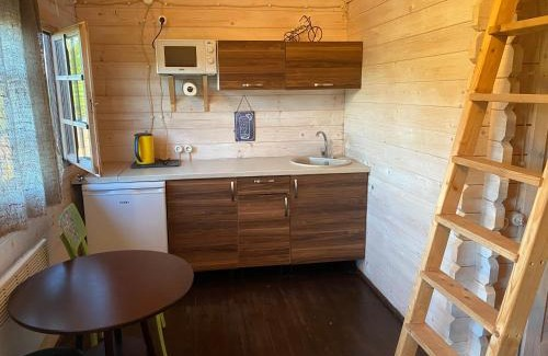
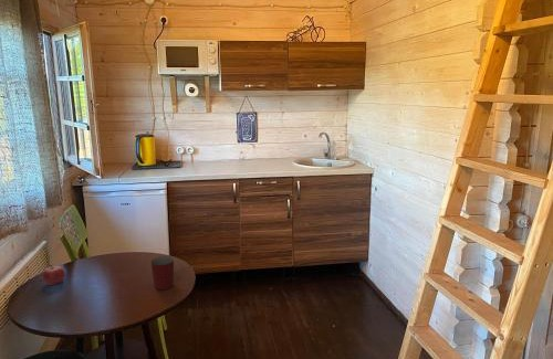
+ mug (161, 272)
+ fruit (53, 273)
